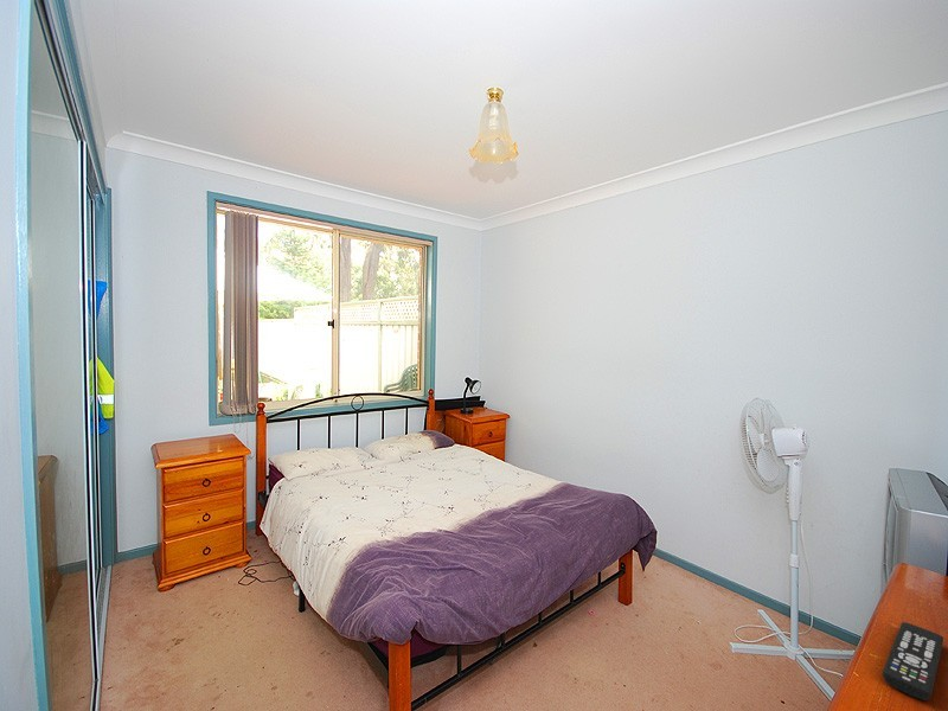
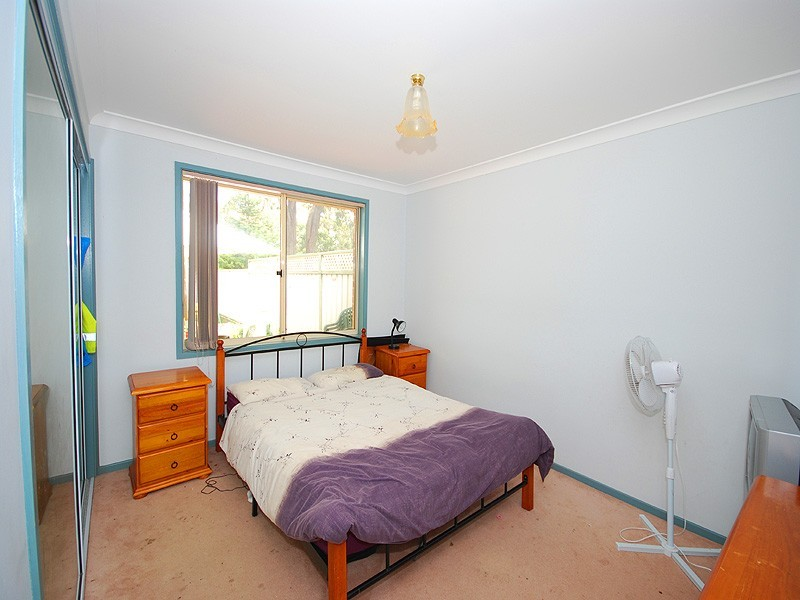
- remote control (914, 658)
